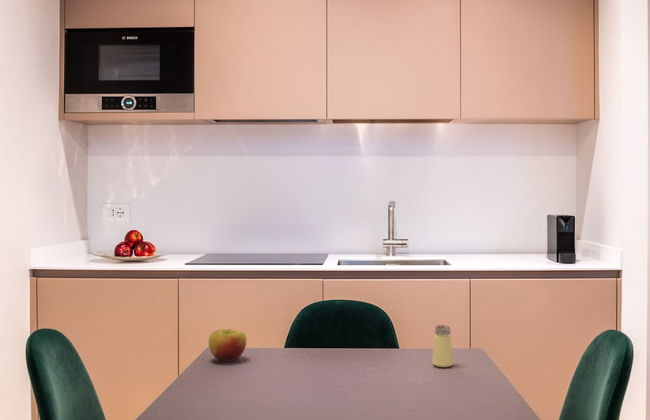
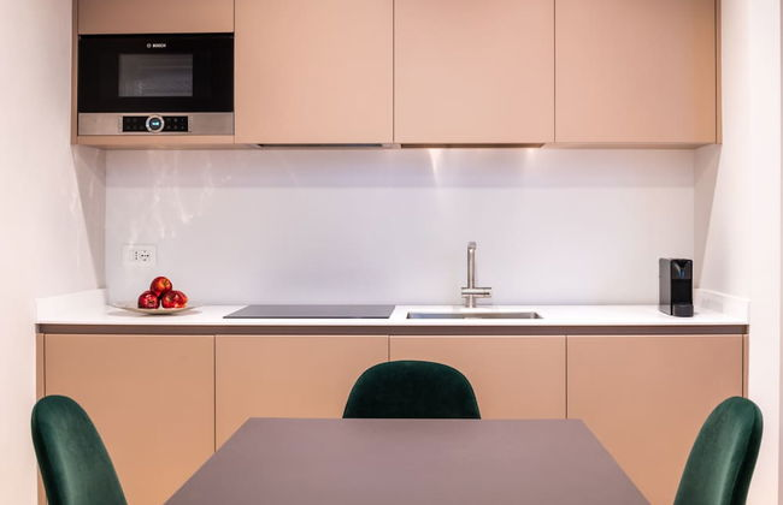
- saltshaker (442, 345)
- apple (227, 344)
